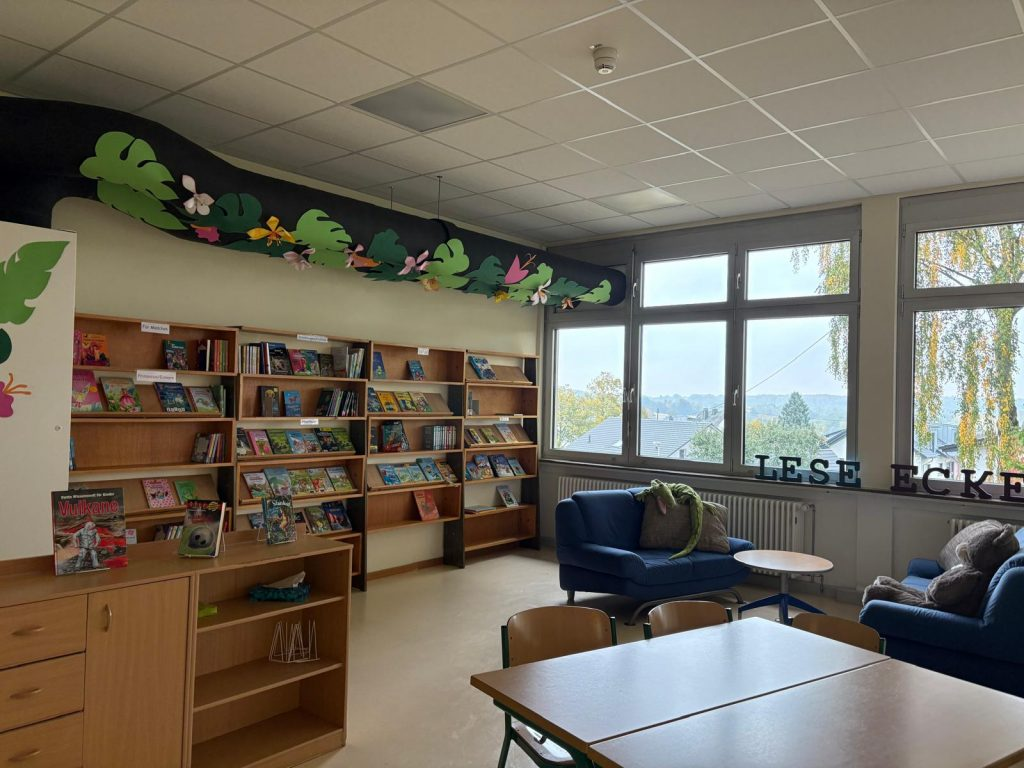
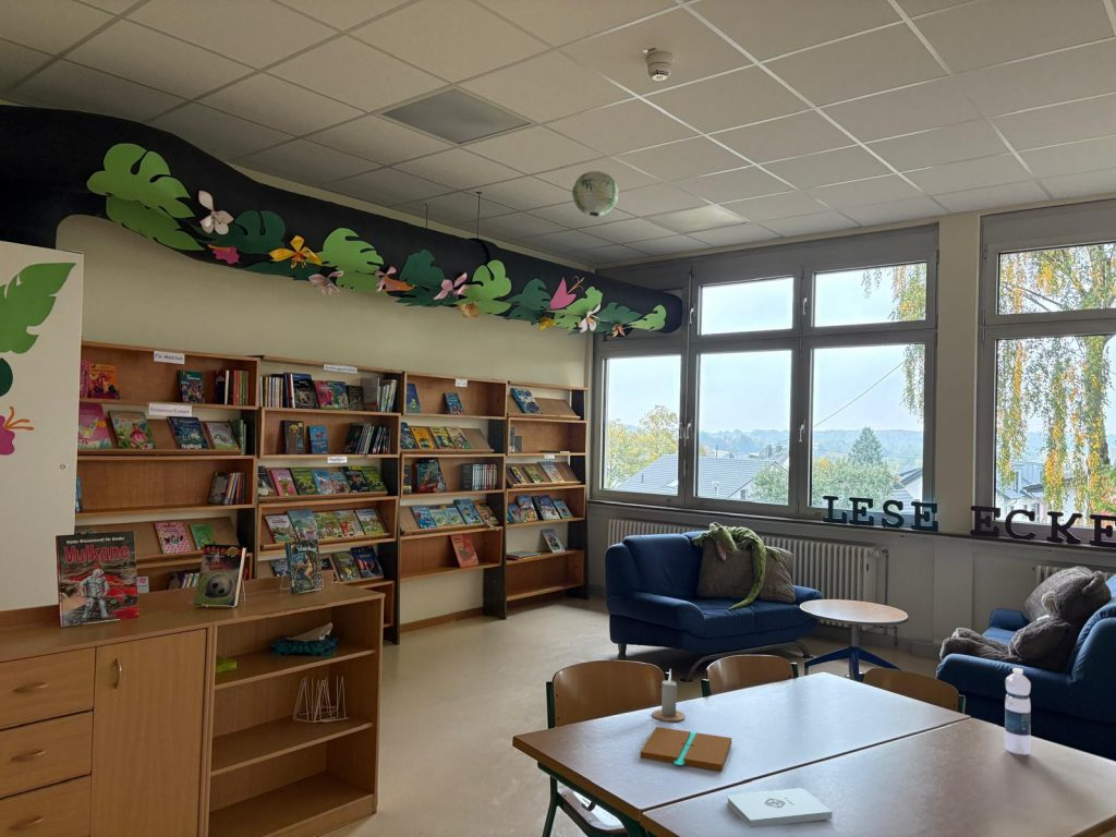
+ candle (668, 691)
+ paper lantern (595, 194)
+ notepad (777, 806)
+ water bottle (1017, 709)
+ book (687, 747)
